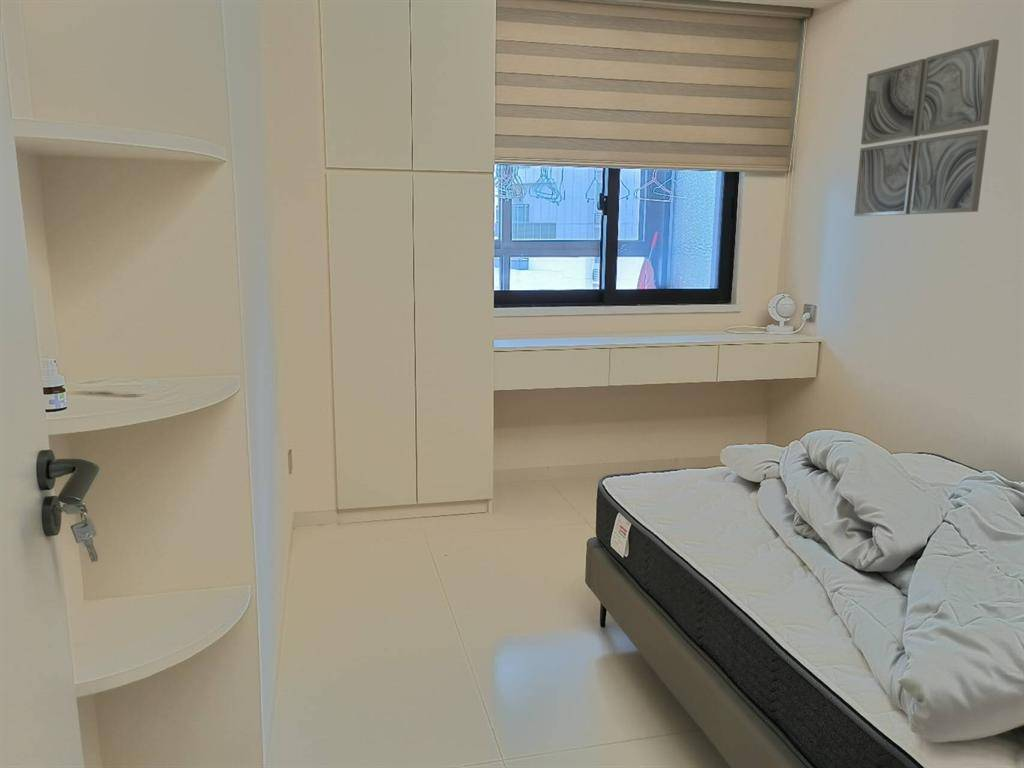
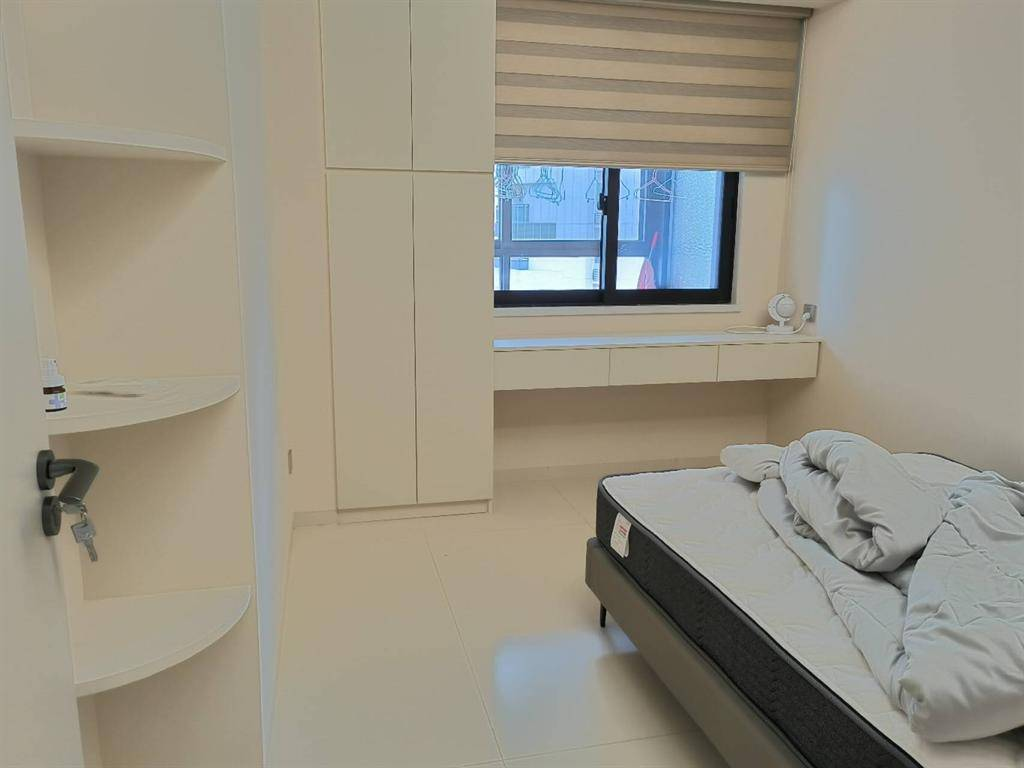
- wall art (918, 139)
